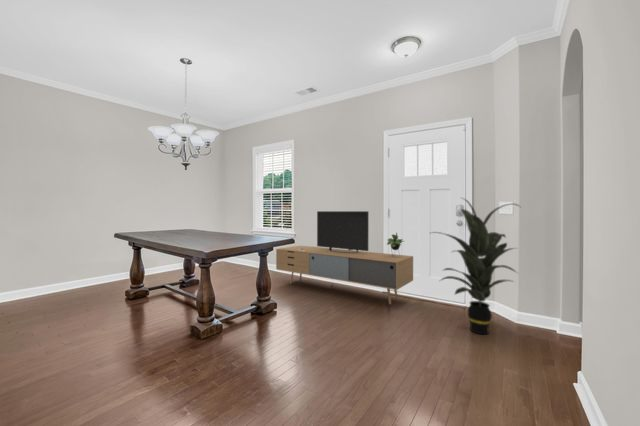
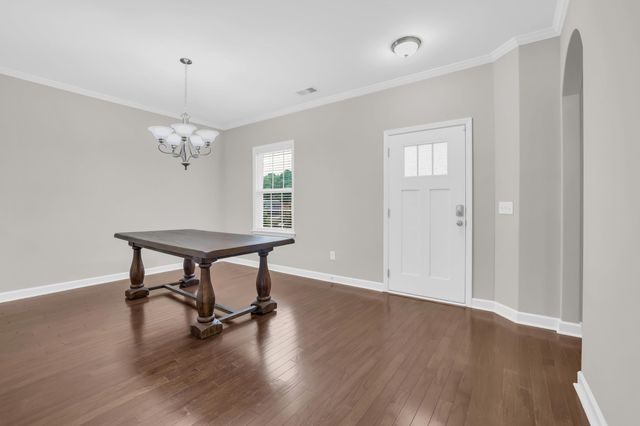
- indoor plant (474, 263)
- media console (339, 250)
